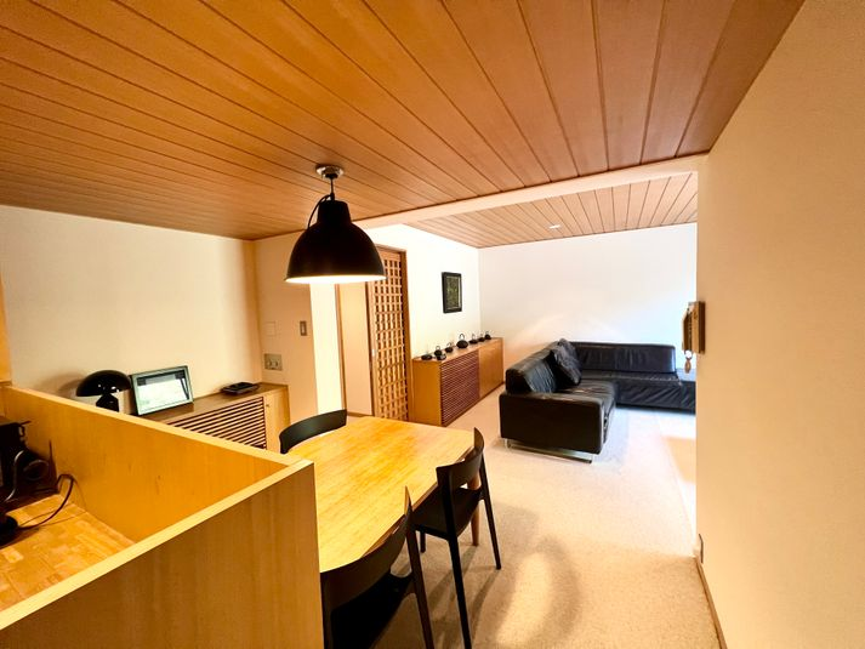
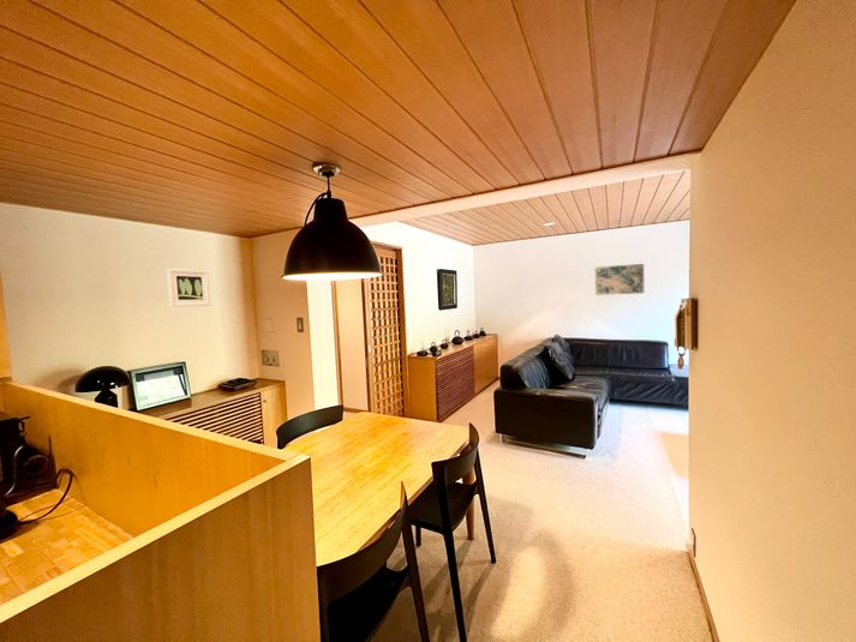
+ wall art (618, 280)
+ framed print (188, 288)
